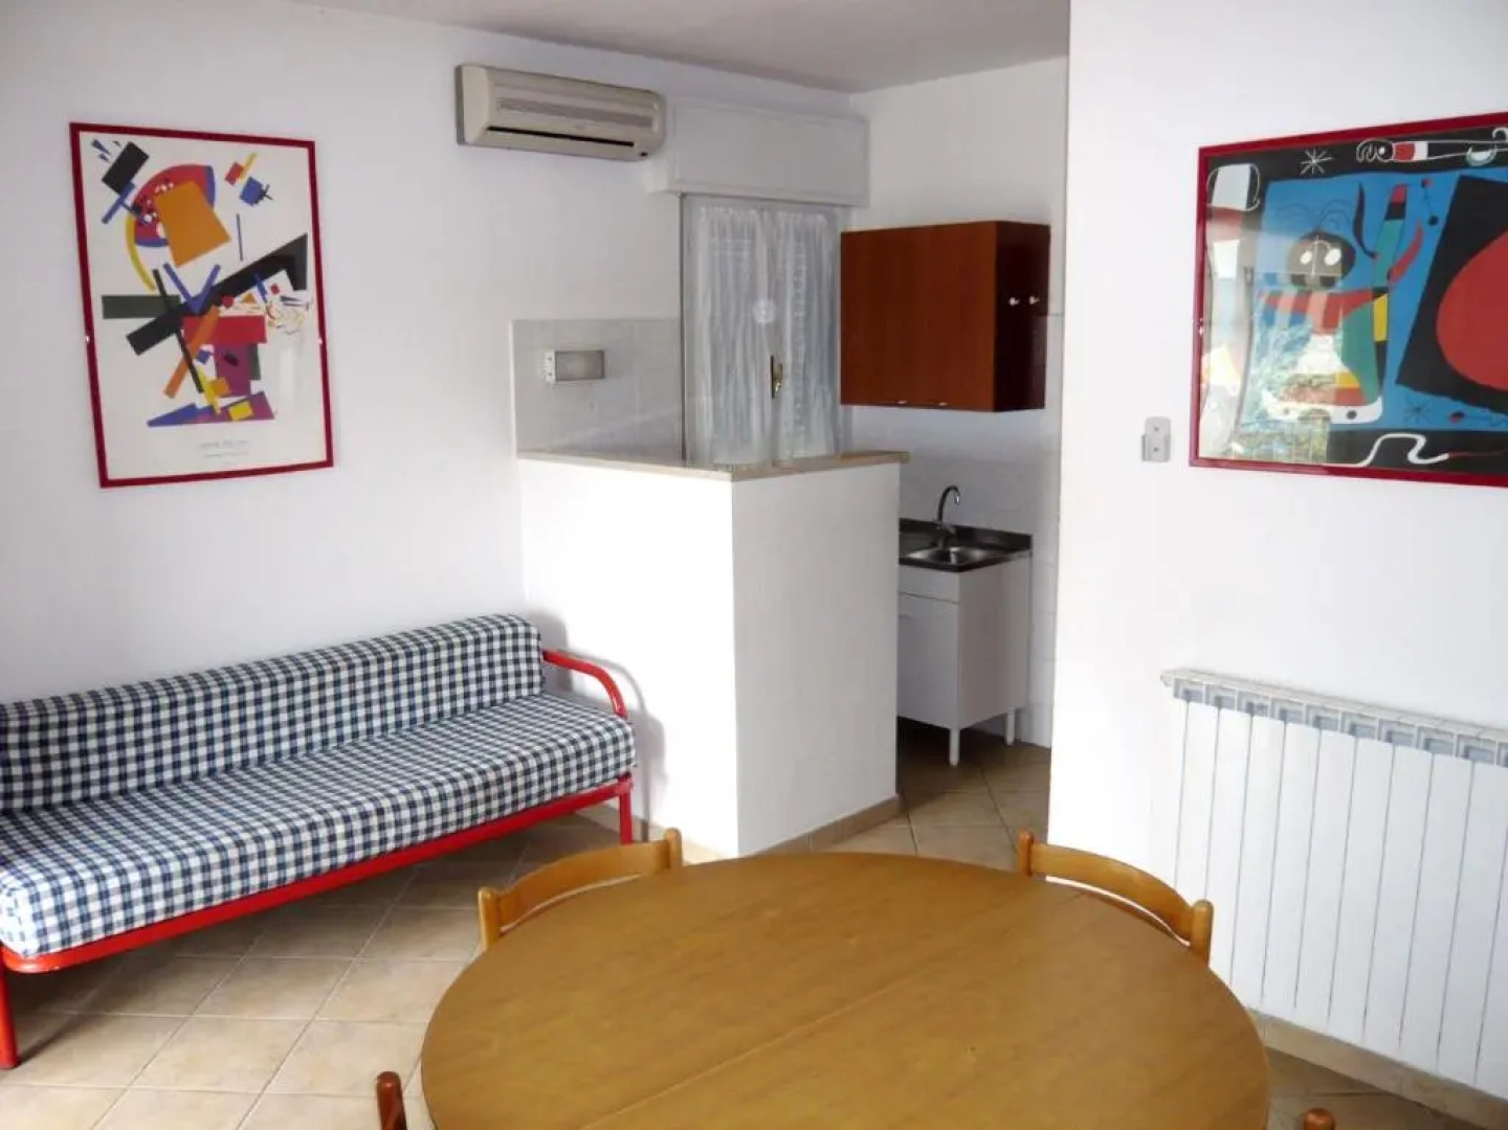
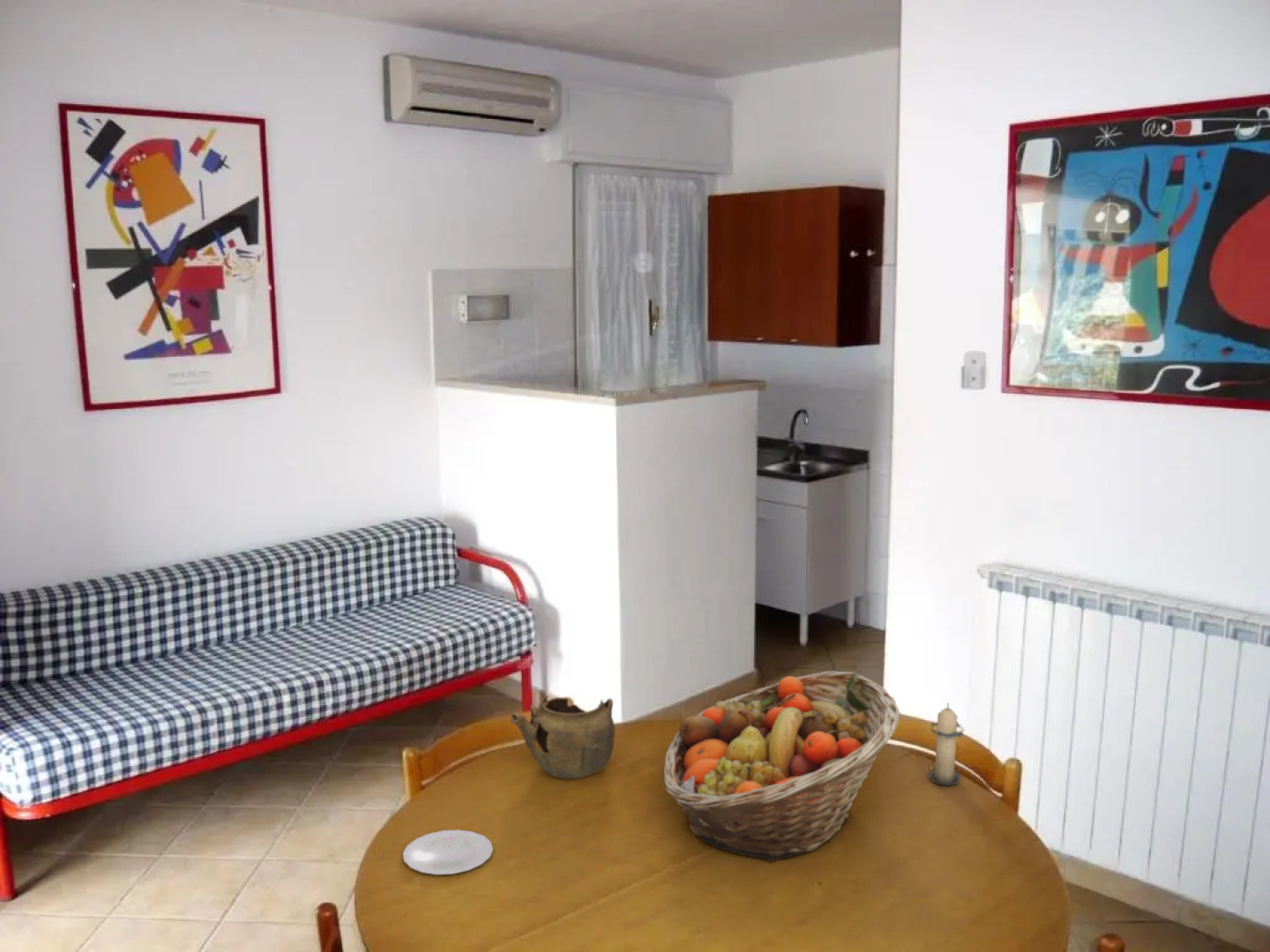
+ candle (945, 741)
+ fruit basket (778, 754)
+ plate (442, 830)
+ teapot (562, 733)
